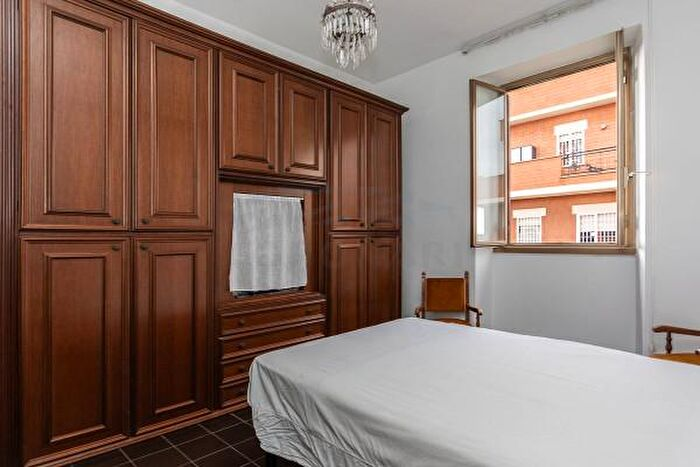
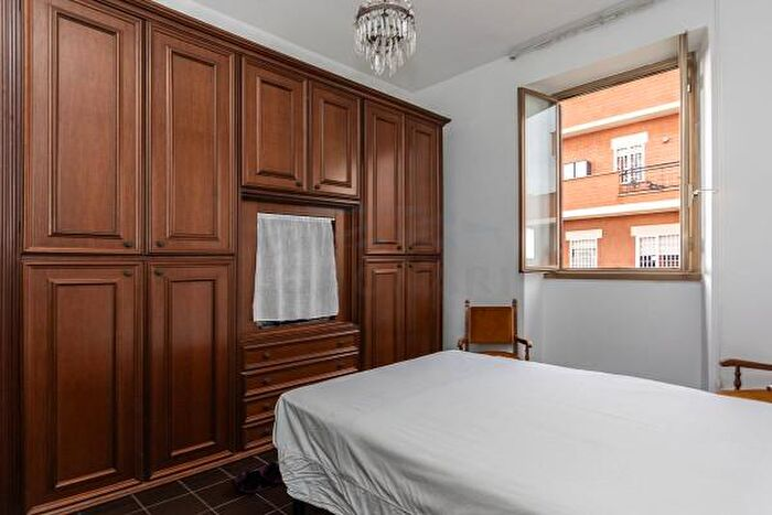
+ slippers (260, 472)
